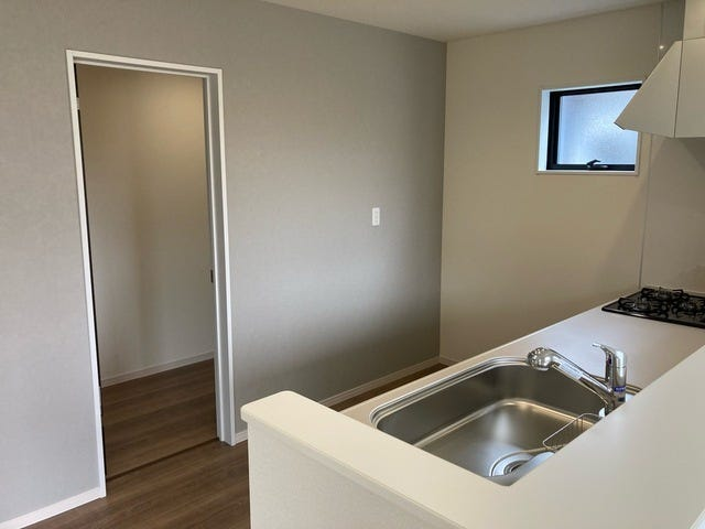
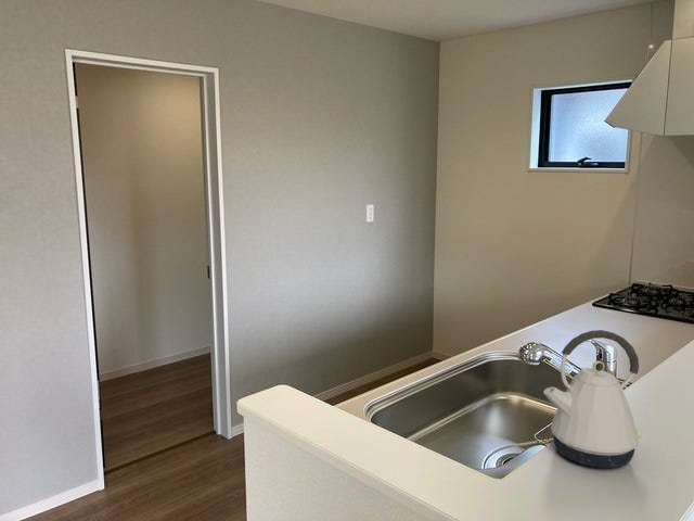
+ kettle (592, 393)
